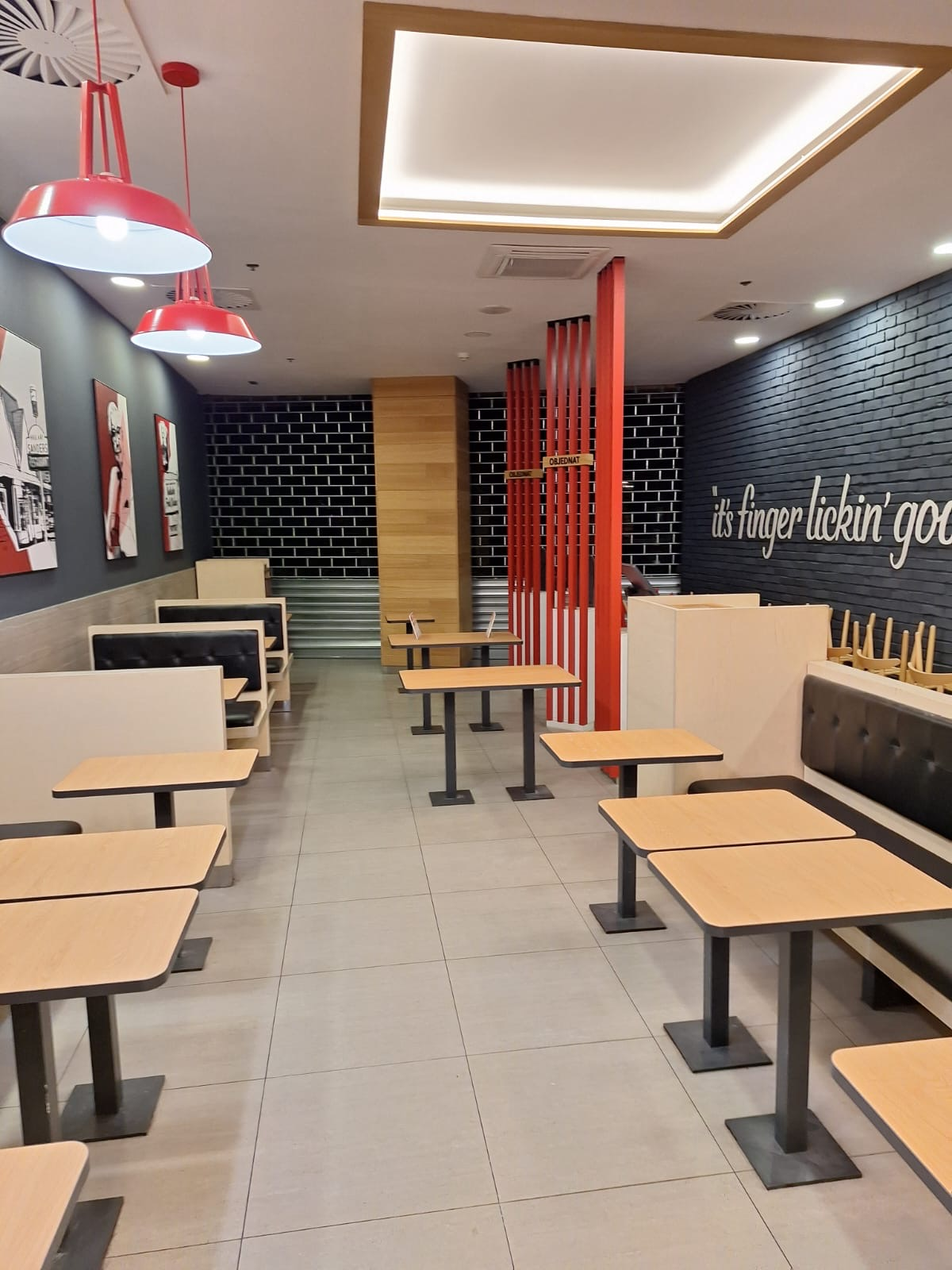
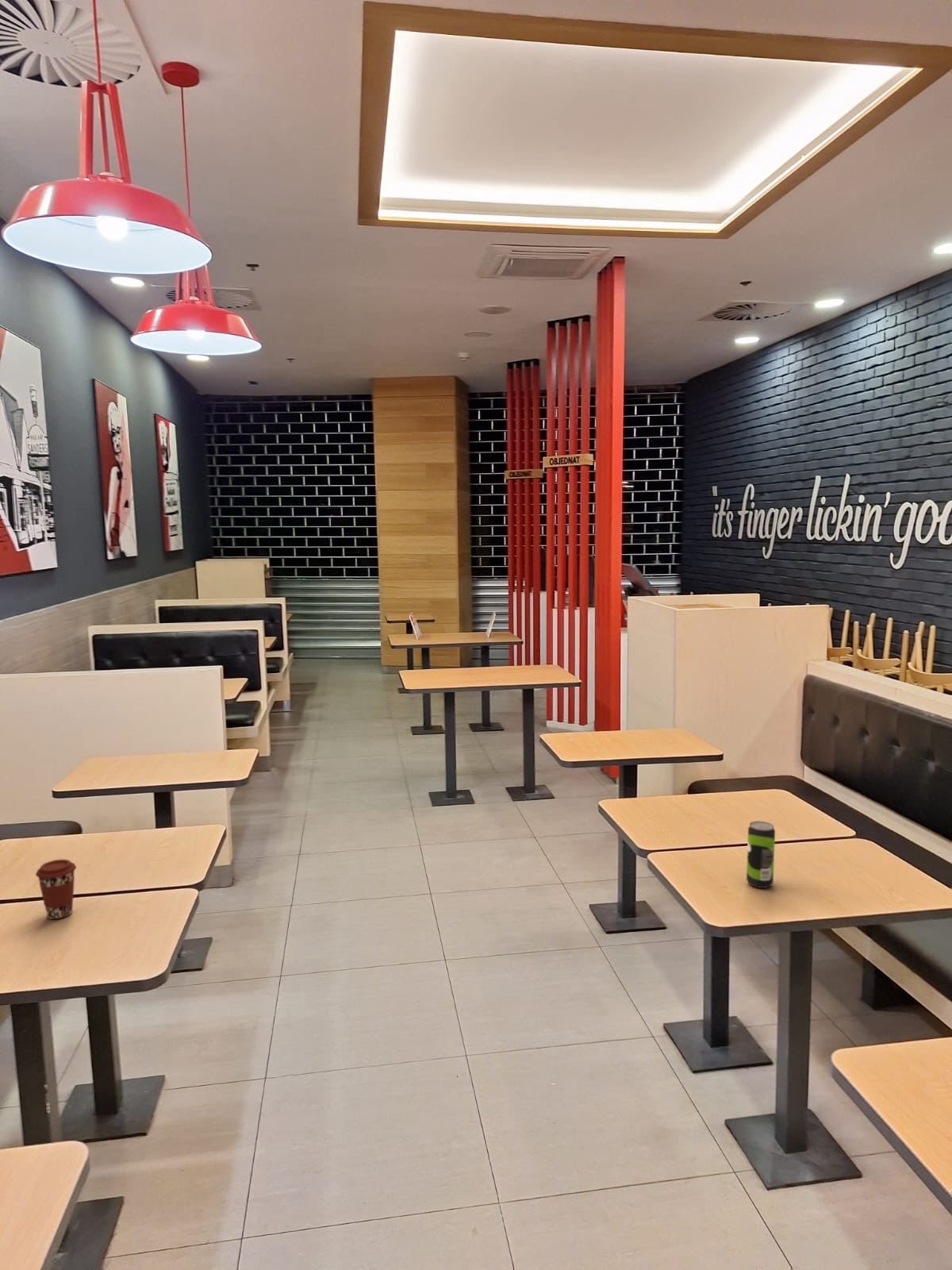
+ beverage can (760, 854)
+ coffee cup (57, 889)
